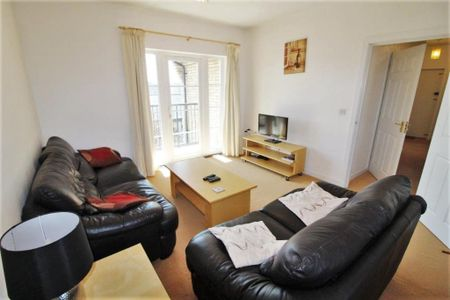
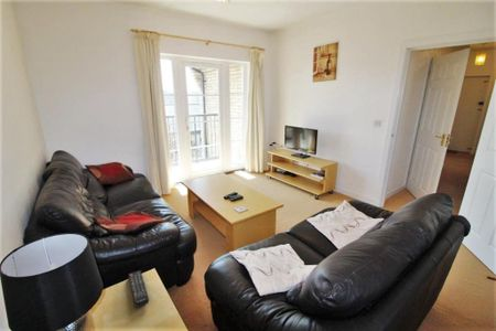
+ remote control (138, 287)
